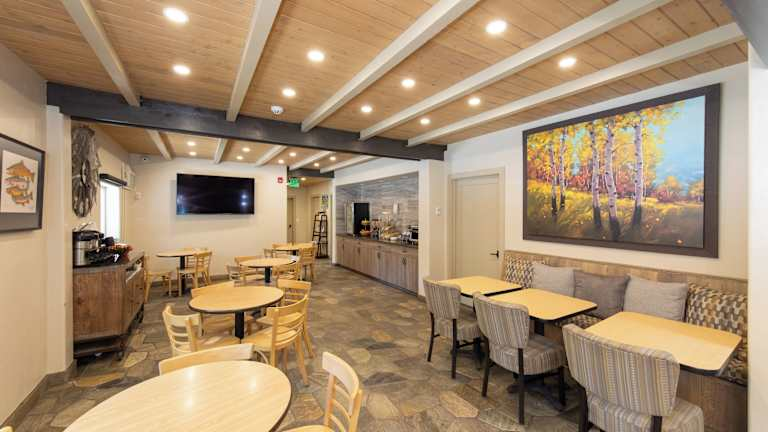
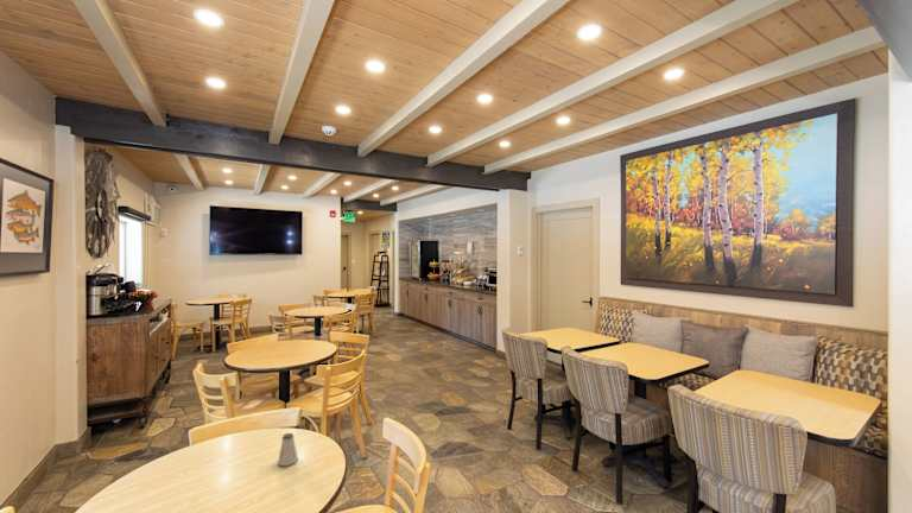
+ saltshaker (287, 448)
